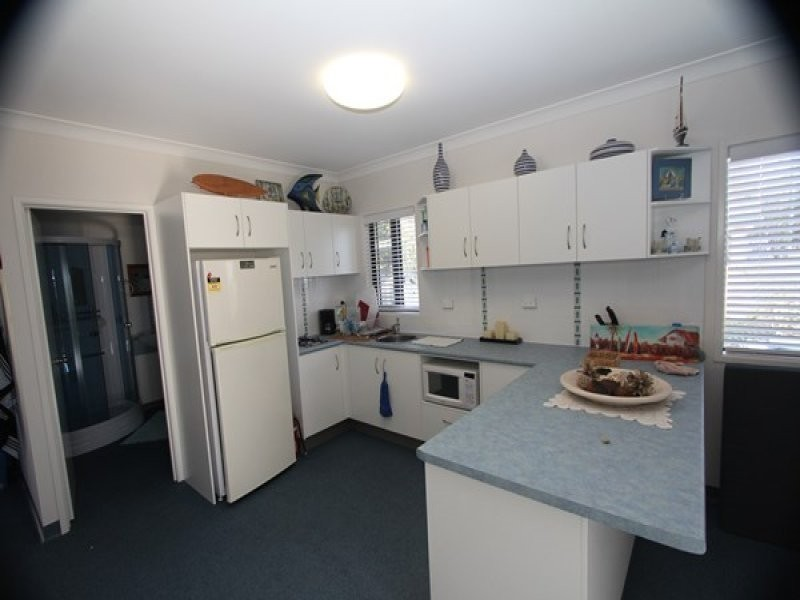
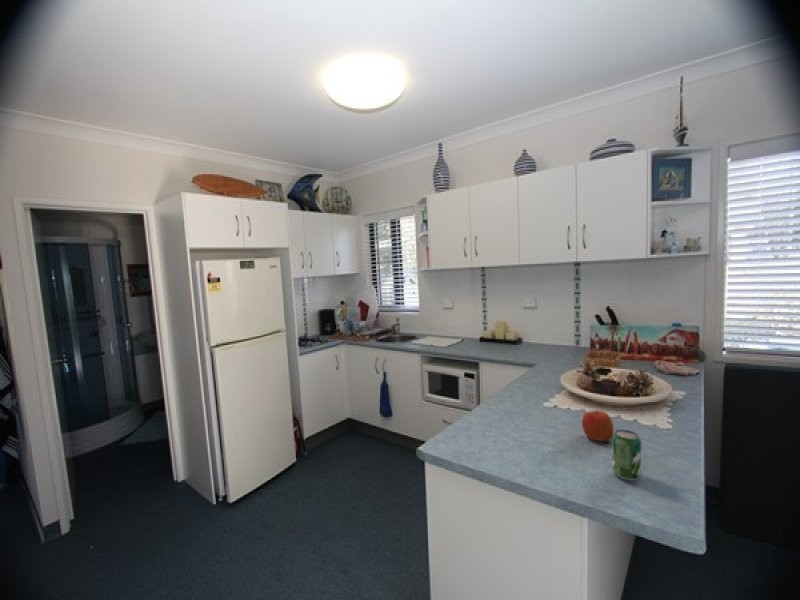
+ apple (597, 423)
+ beverage can (626, 454)
